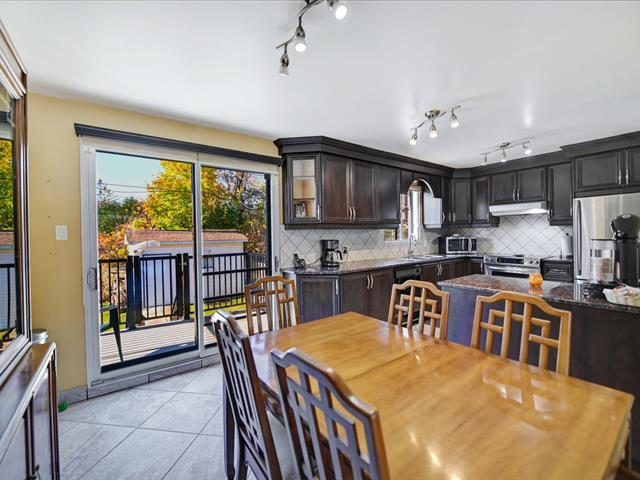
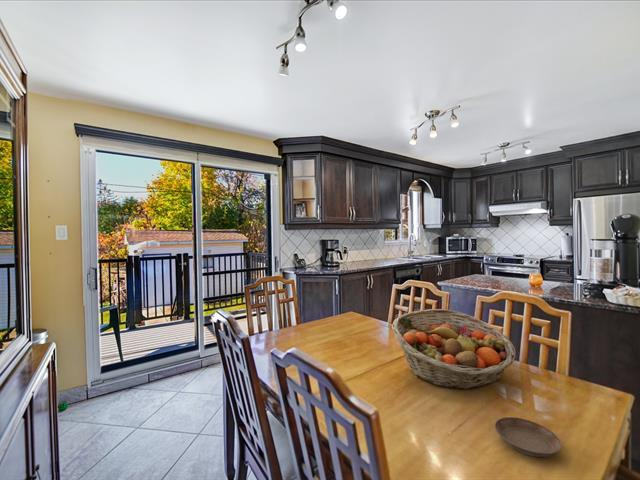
+ fruit basket (451, 344)
+ saucer (526, 438)
